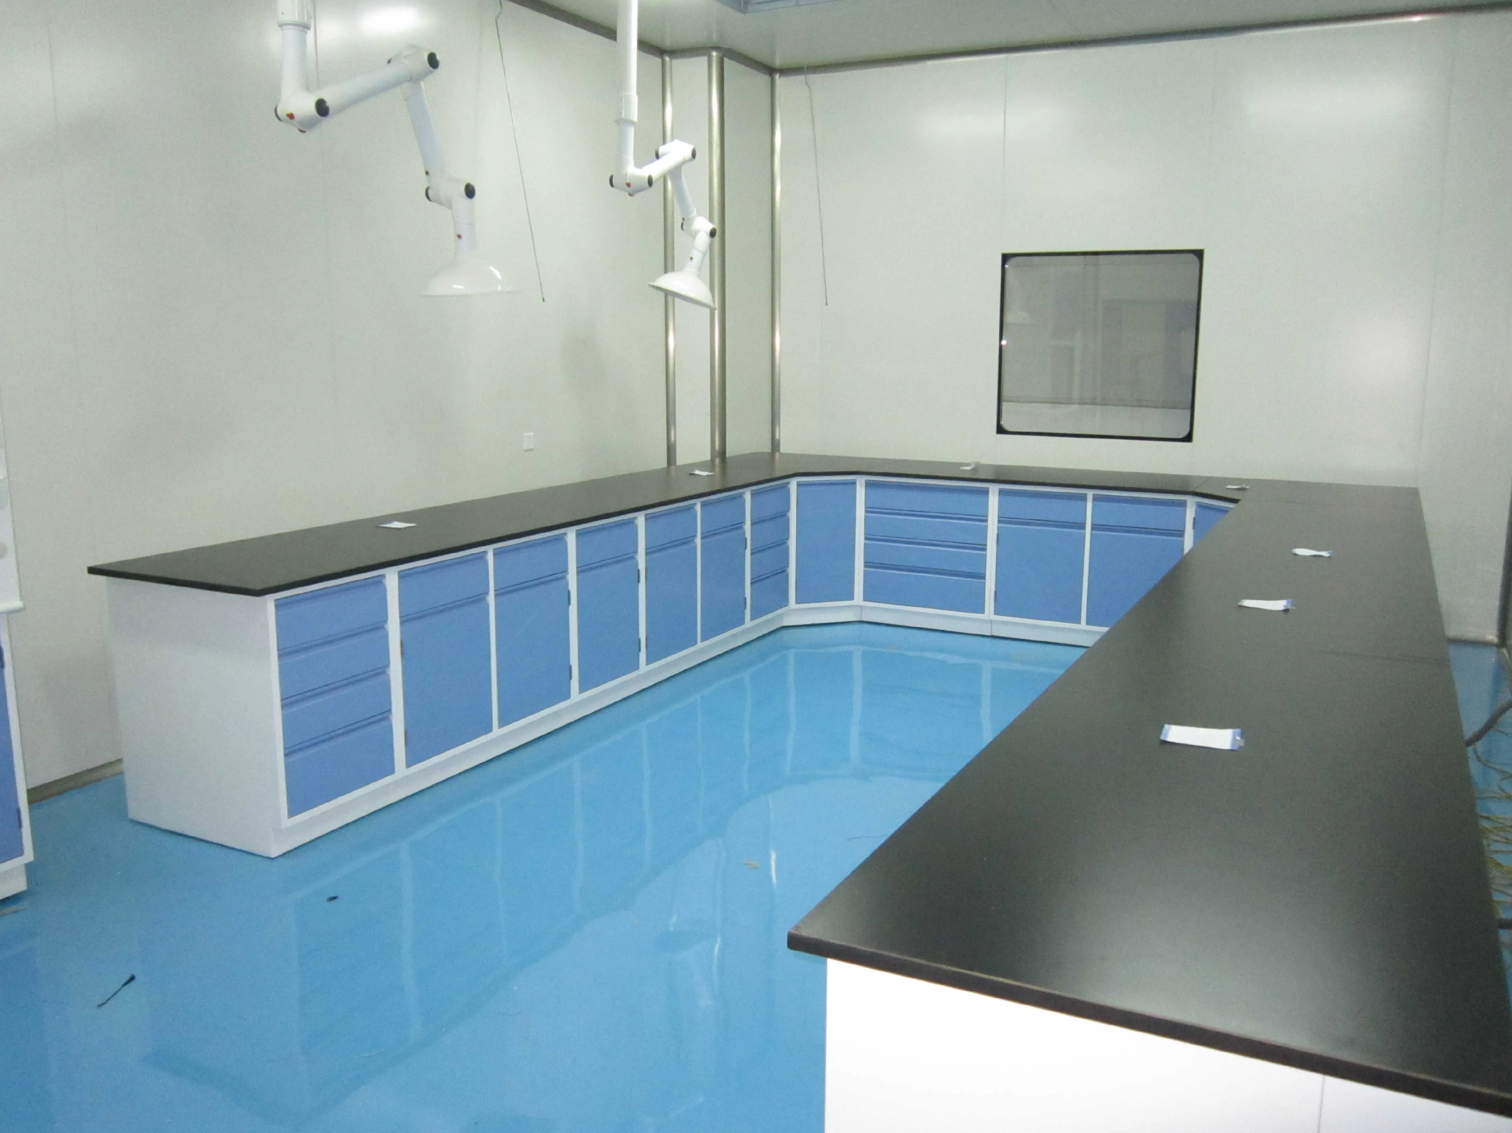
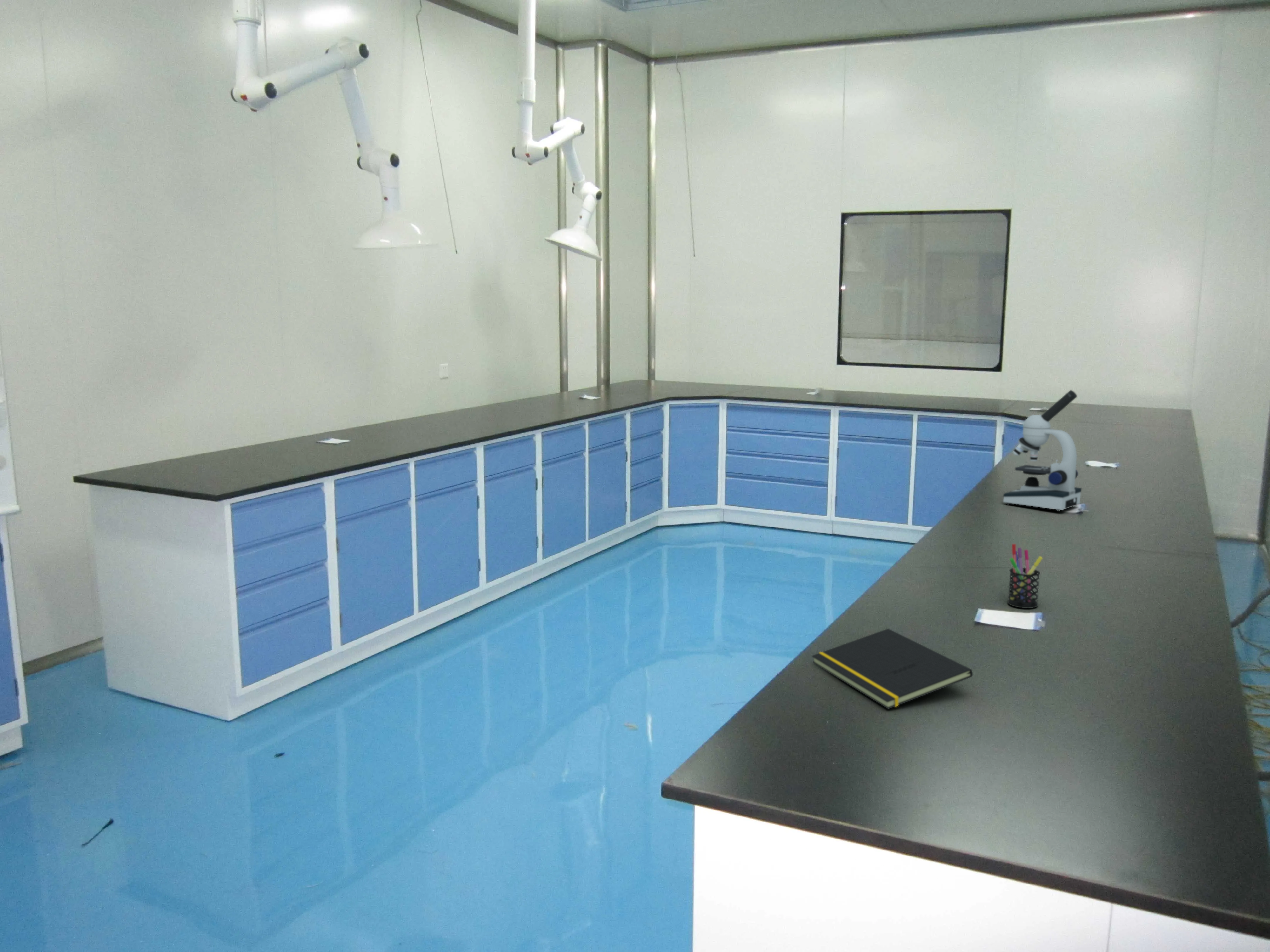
+ microscope (1043, 445)
+ notepad (888, 666)
+ pen holder (1021, 575)
